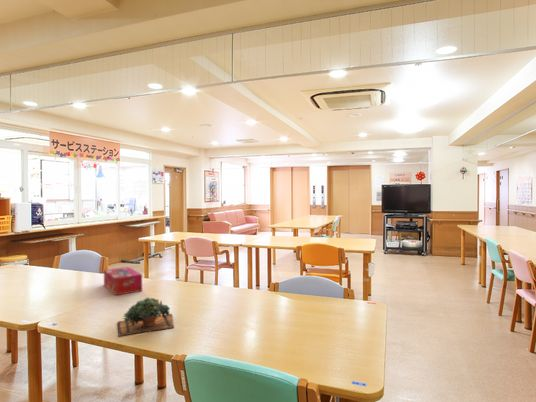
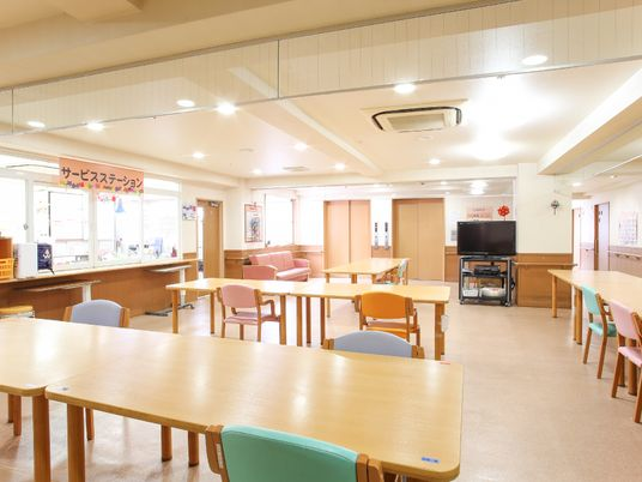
- tissue box (122, 280)
- succulent plant (146, 310)
